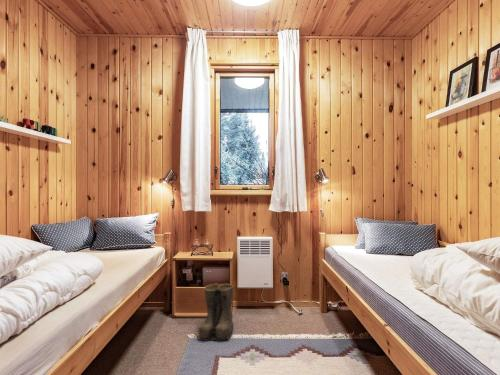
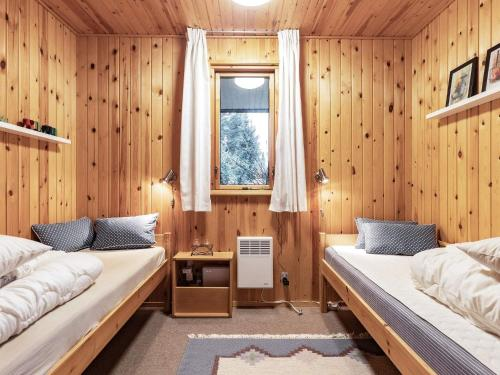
- boots (216, 309)
